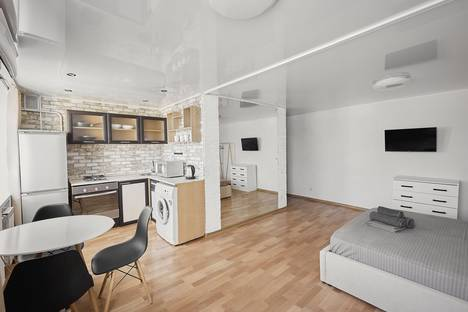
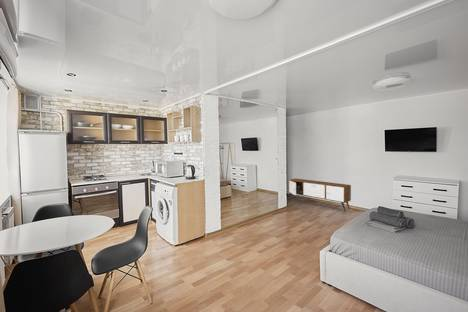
+ media console (314, 193)
